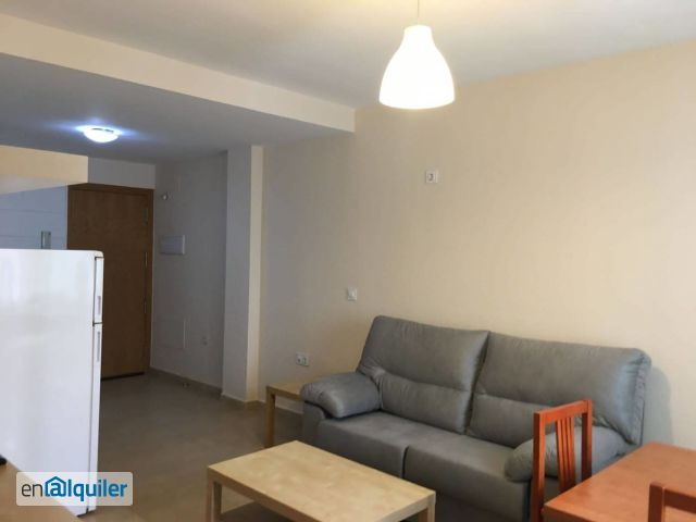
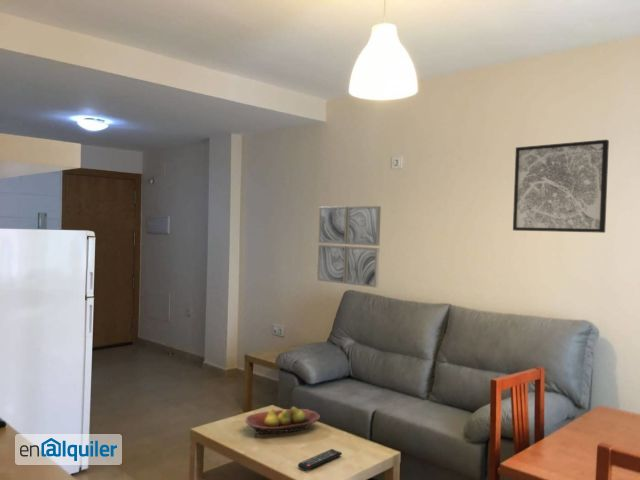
+ wall art (347, 246)
+ fruit bowl (282, 418)
+ wall art (558, 187)
+ remote control (320, 459)
